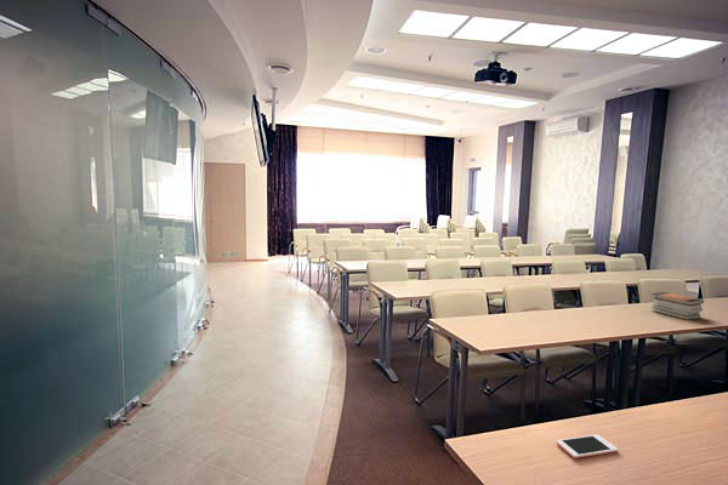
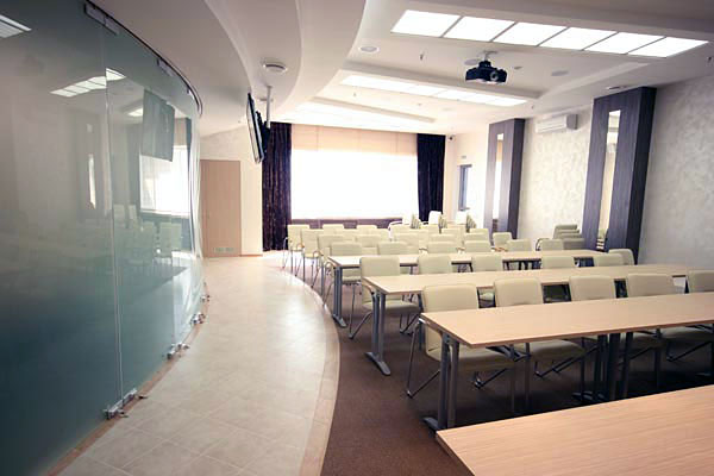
- cell phone (586, 445)
- book stack (676, 304)
